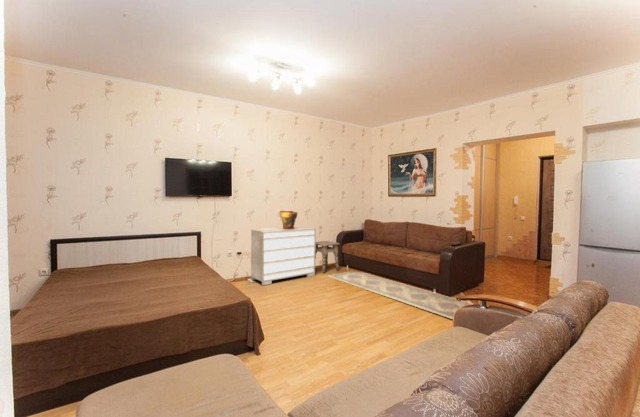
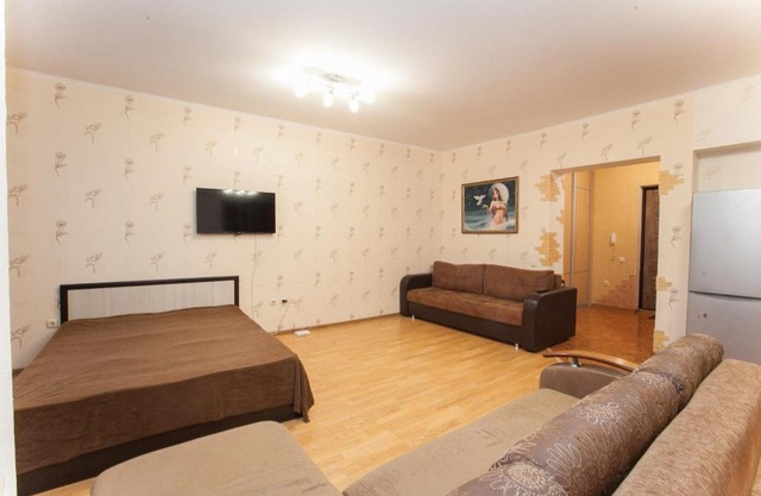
- decorative urn (288, 218)
- rug (394, 289)
- side table (325, 256)
- dresser (284, 253)
